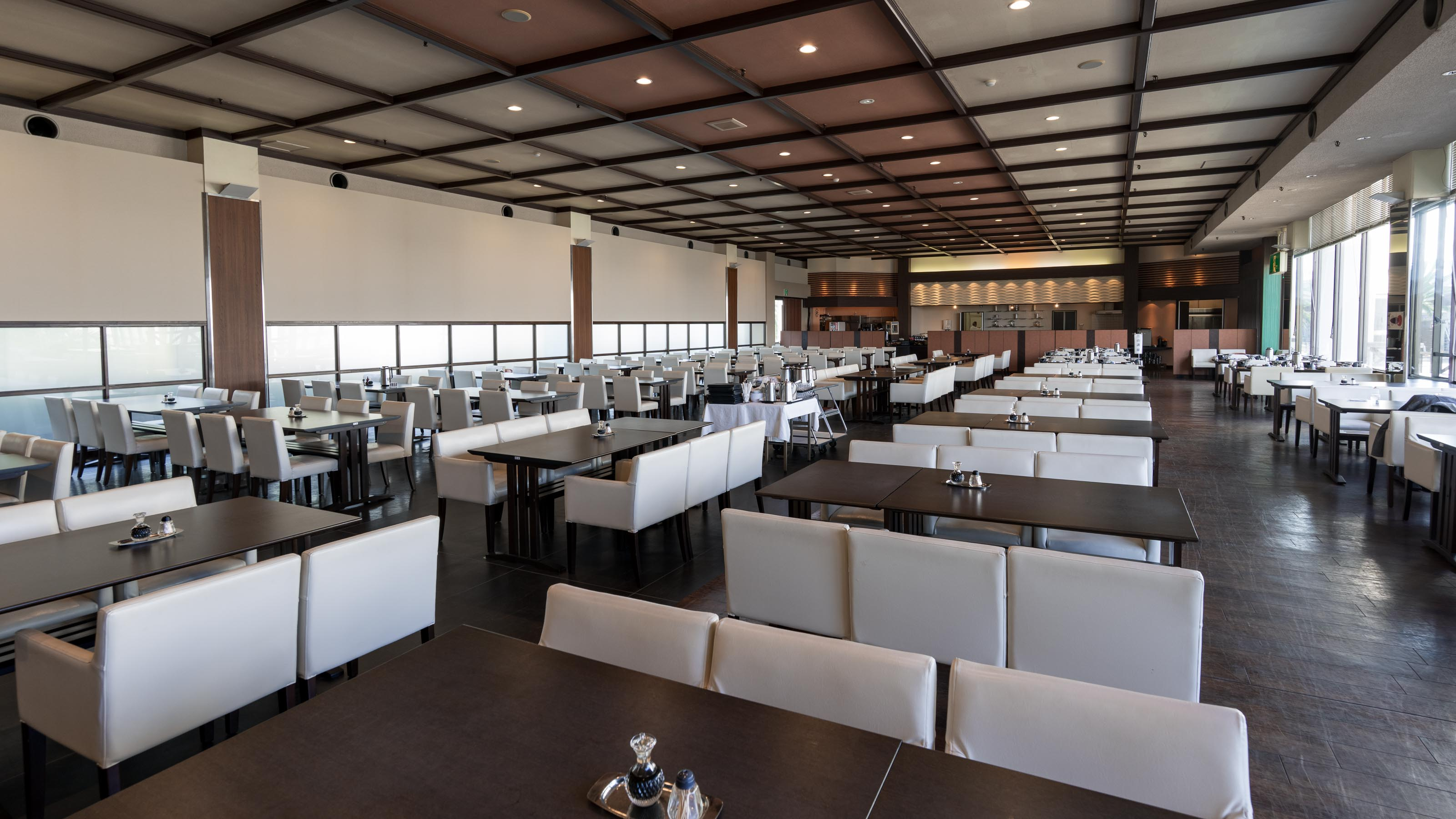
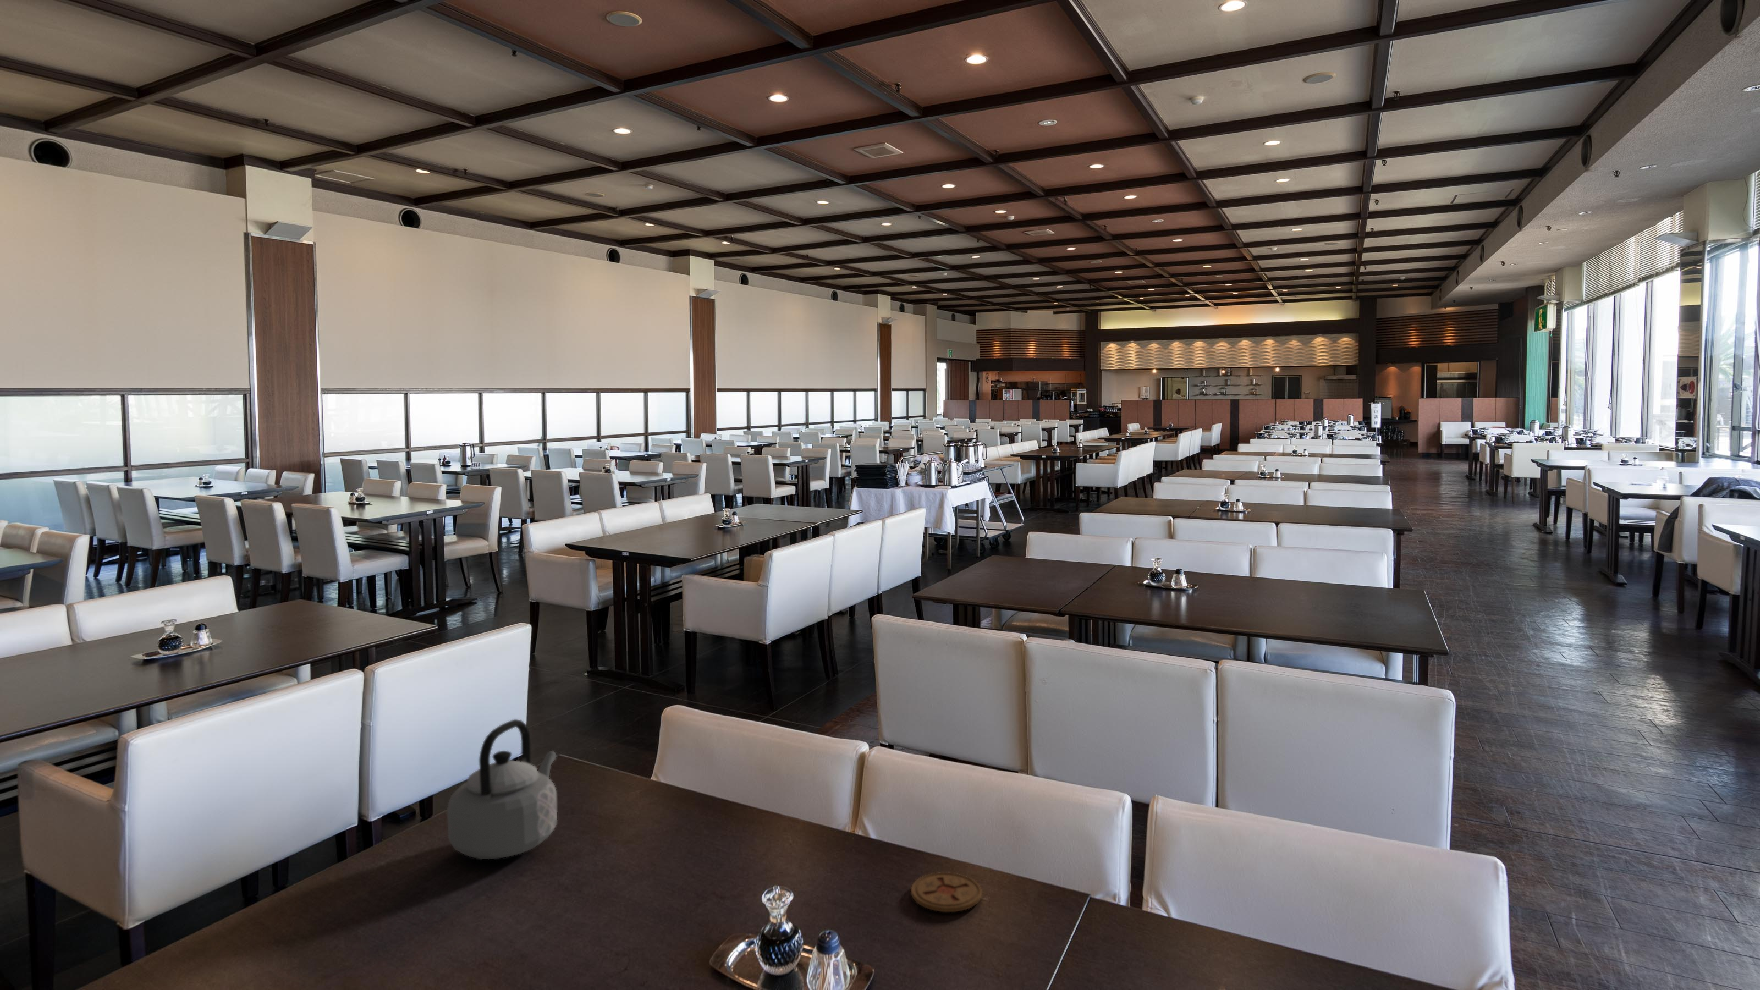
+ teapot (510, 780)
+ coaster (946, 891)
